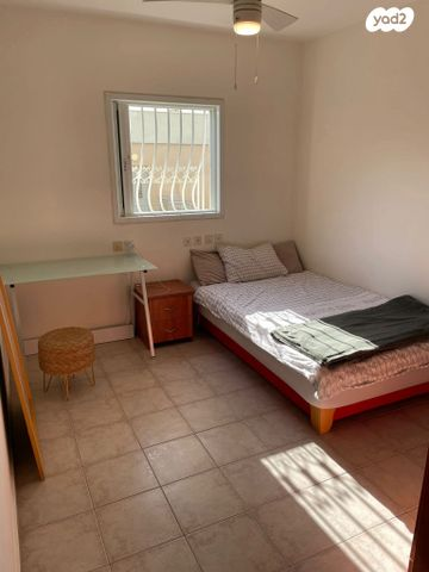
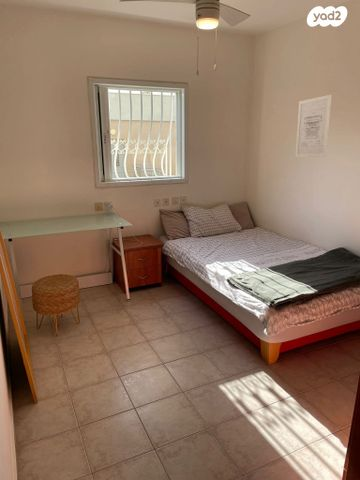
+ wall art (312, 128)
